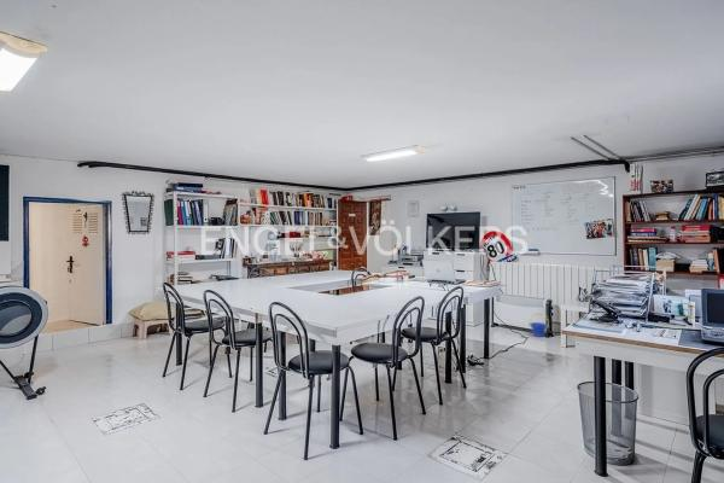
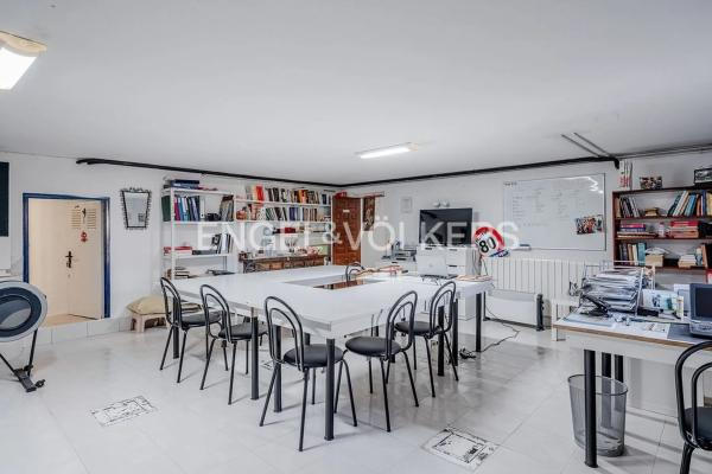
- bucket (538, 324)
